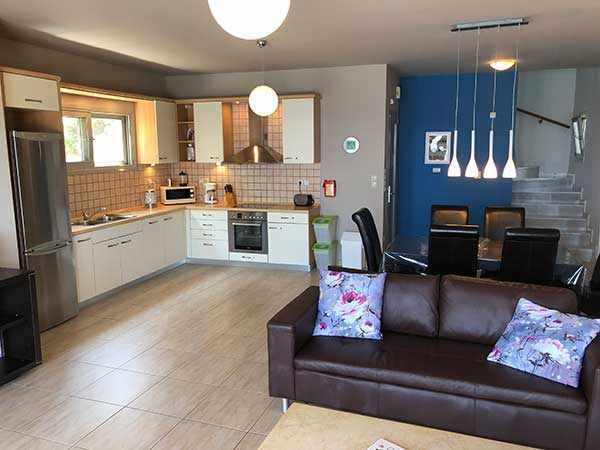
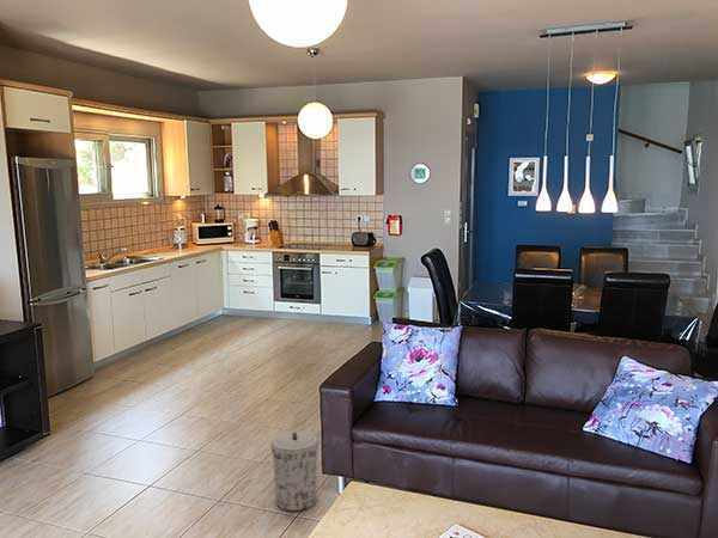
+ trash can (294, 467)
